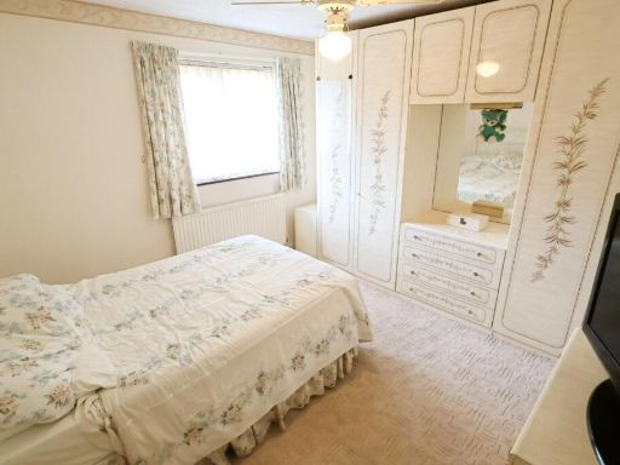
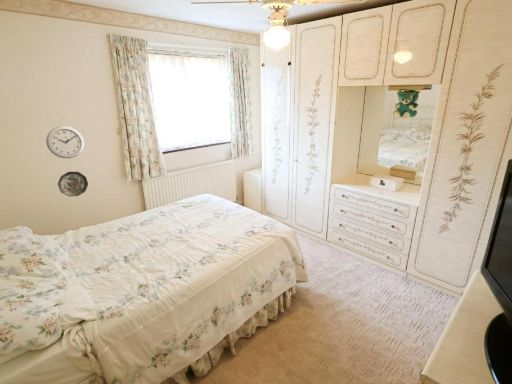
+ wall clock (66, 142)
+ decorative plate (73, 183)
